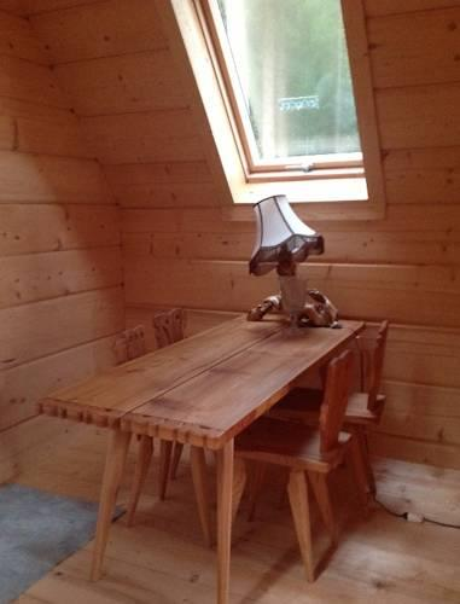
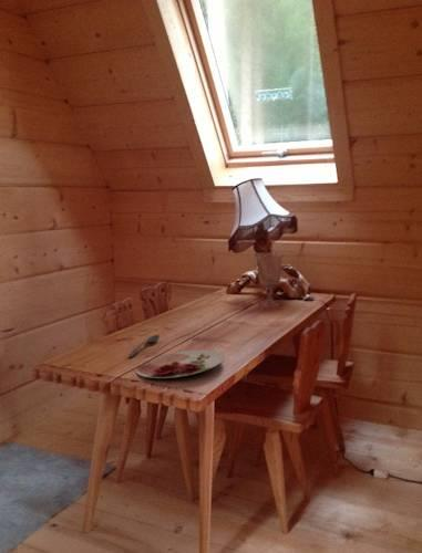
+ soupspoon (143, 343)
+ plate (179, 362)
